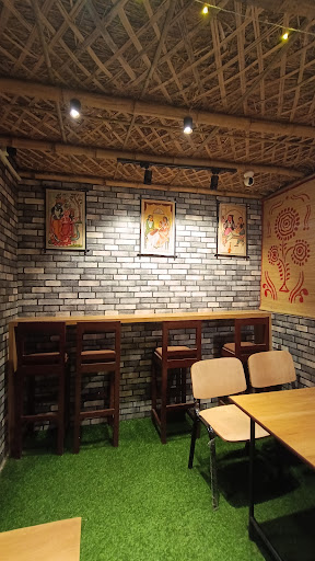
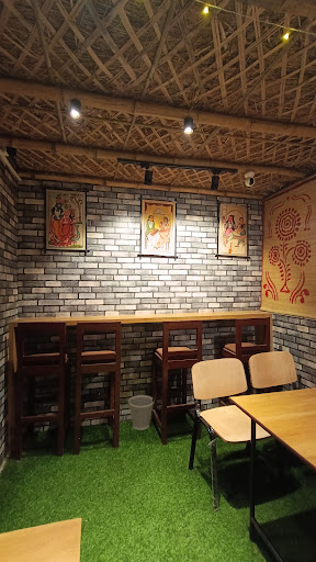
+ wastebasket (140, 413)
